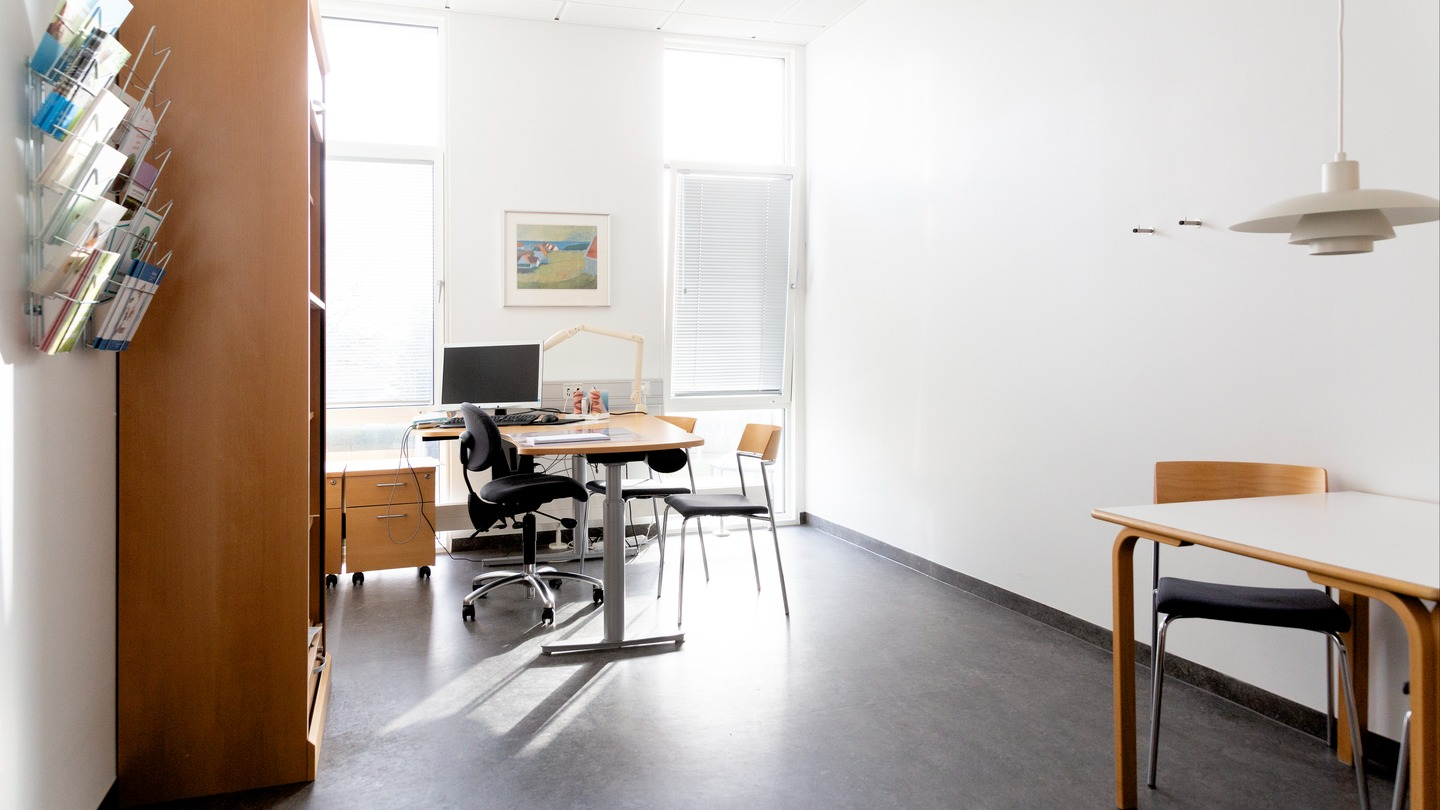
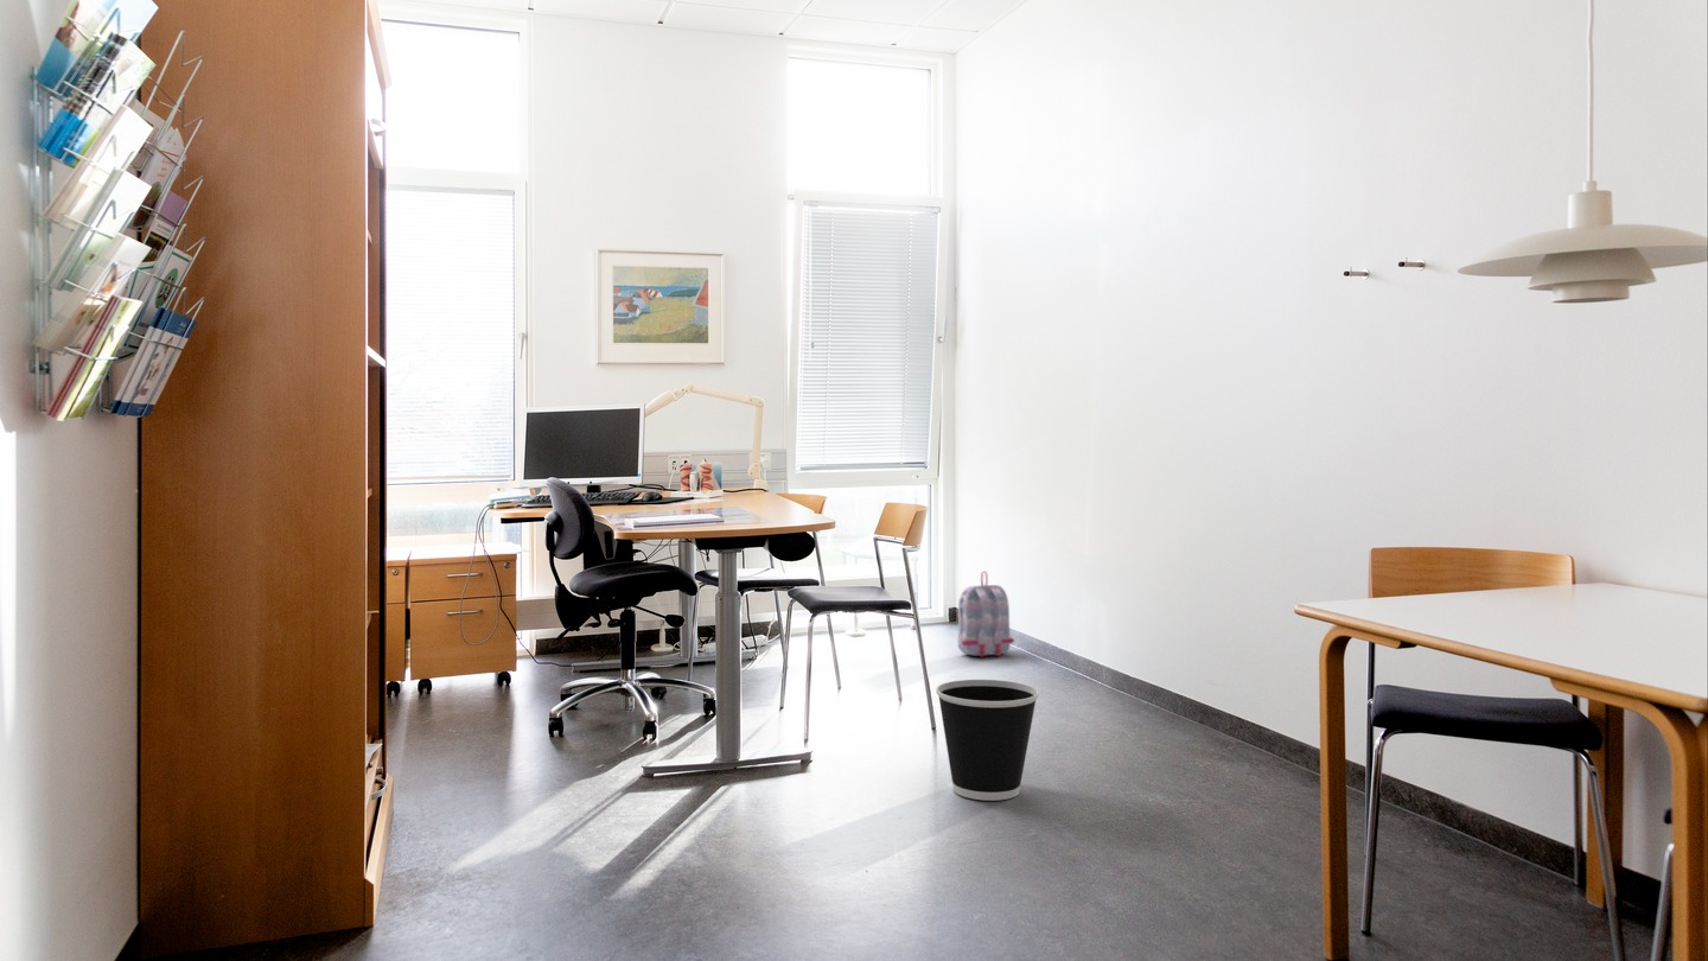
+ backpack (984, 612)
+ wastebasket (986, 739)
